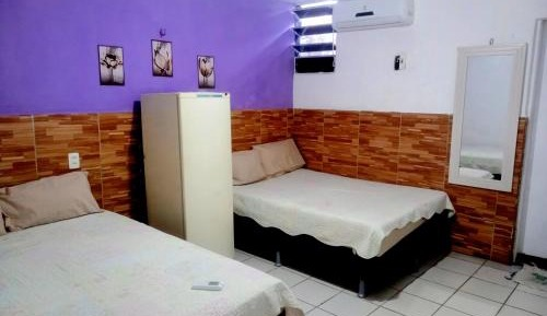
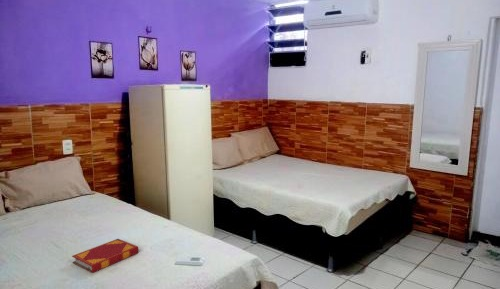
+ hardback book (106, 254)
